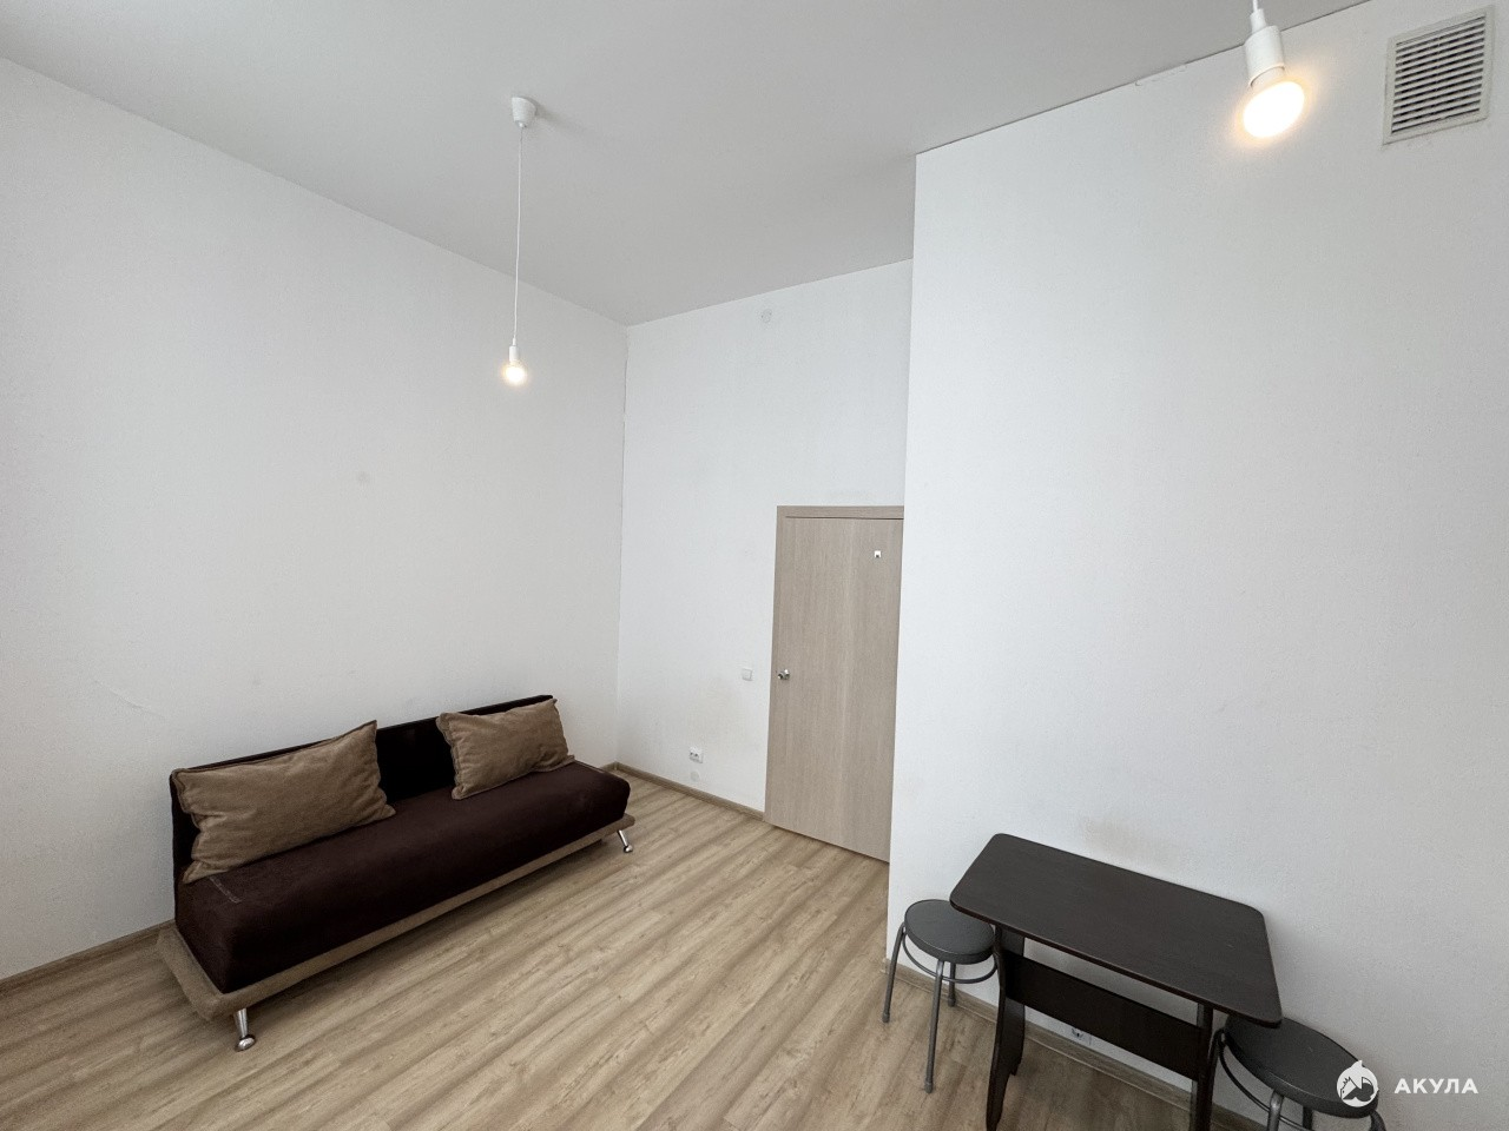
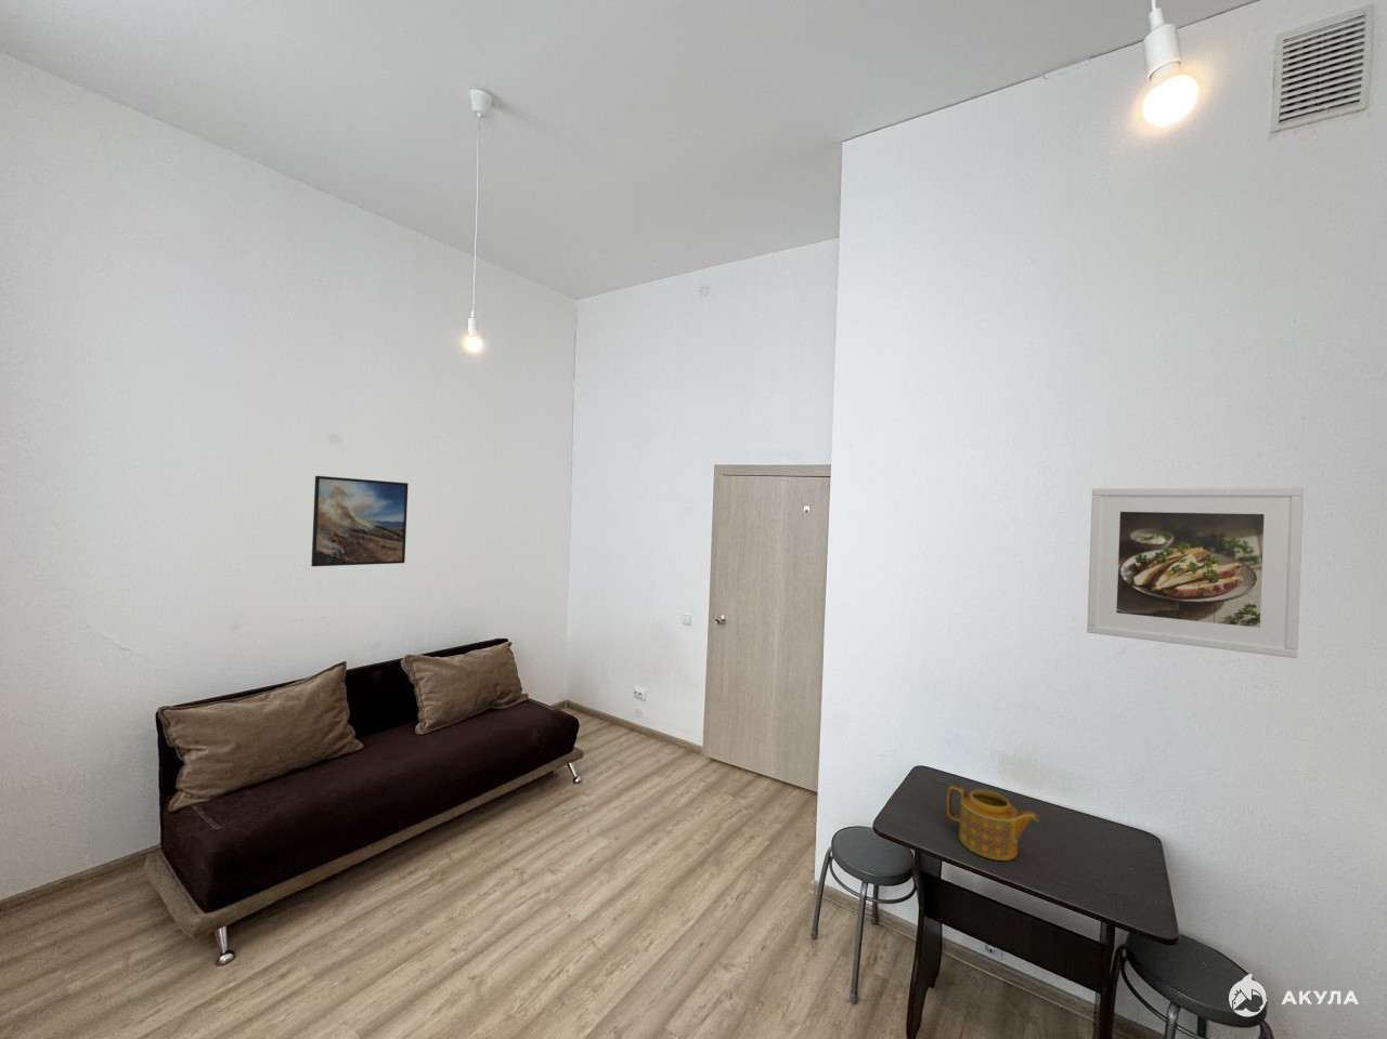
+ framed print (1185, 566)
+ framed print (361, 522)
+ teapot (991, 822)
